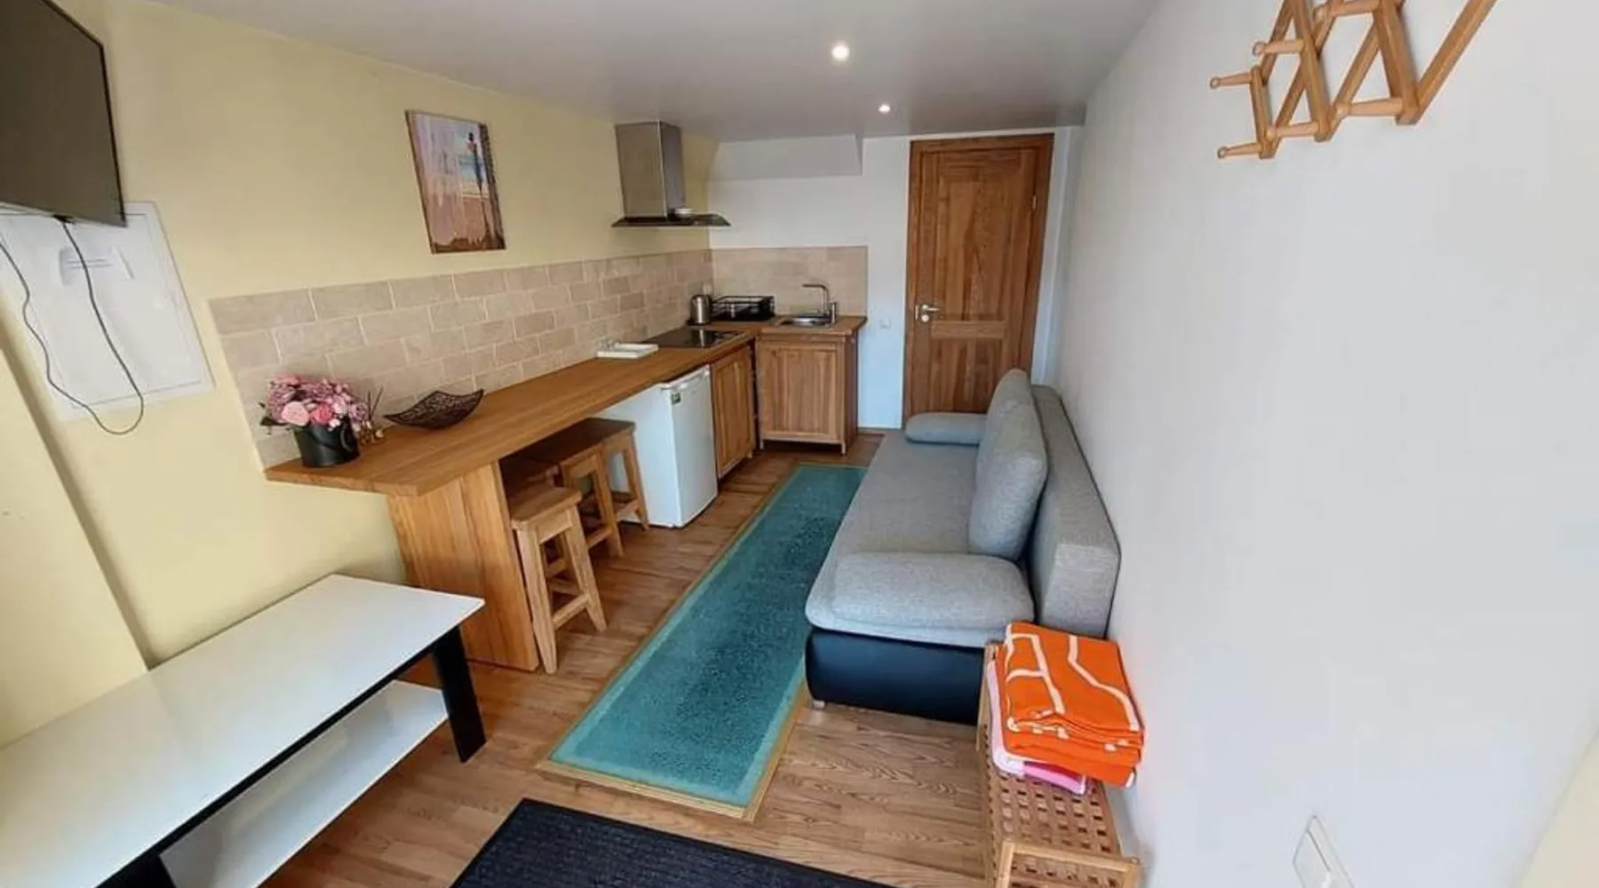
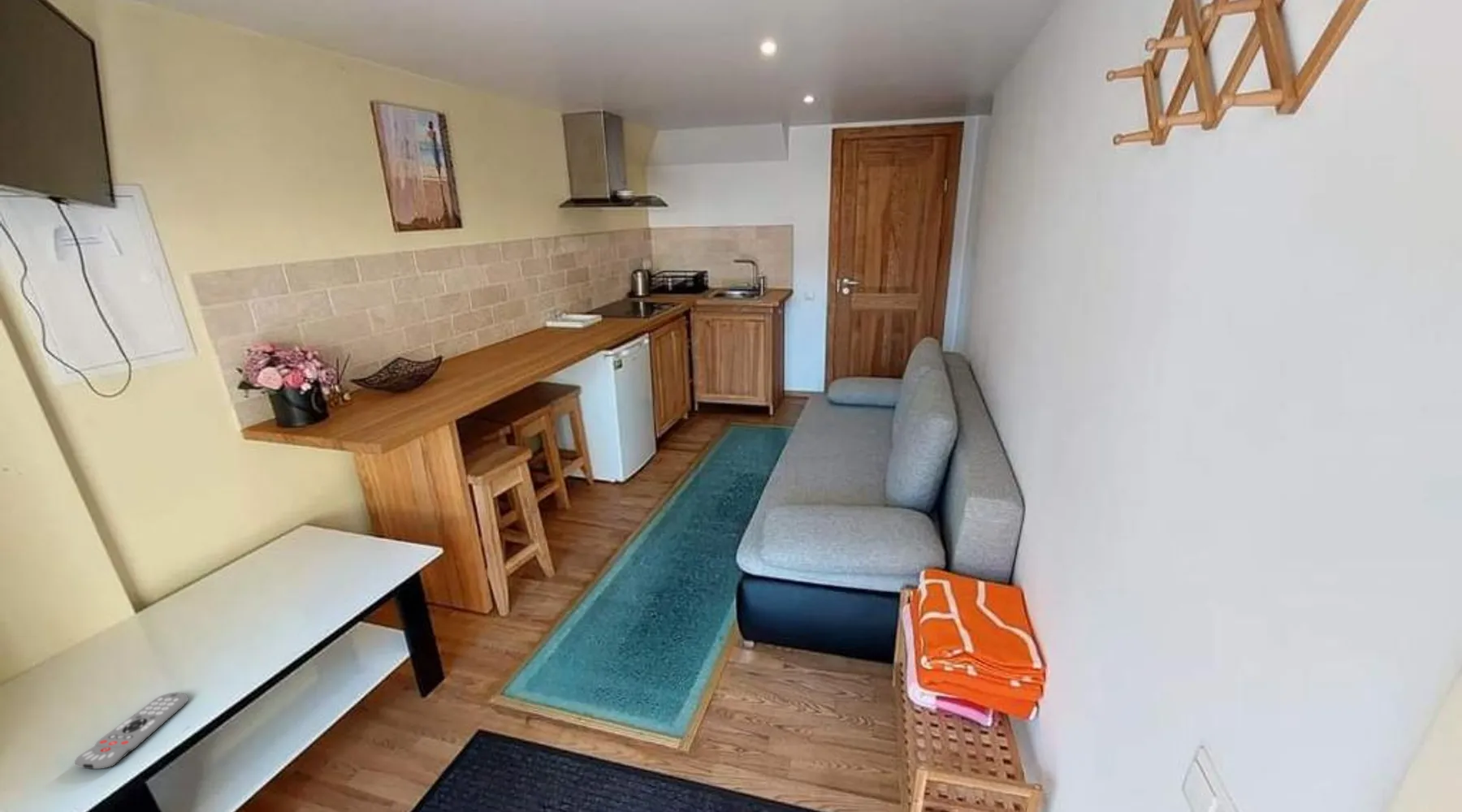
+ remote control (137, 728)
